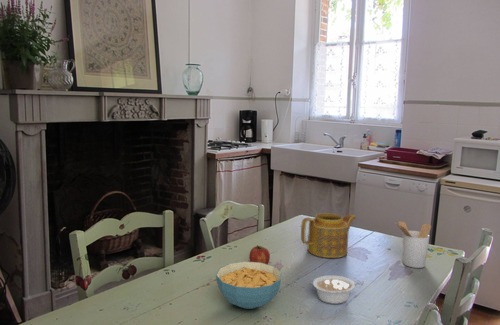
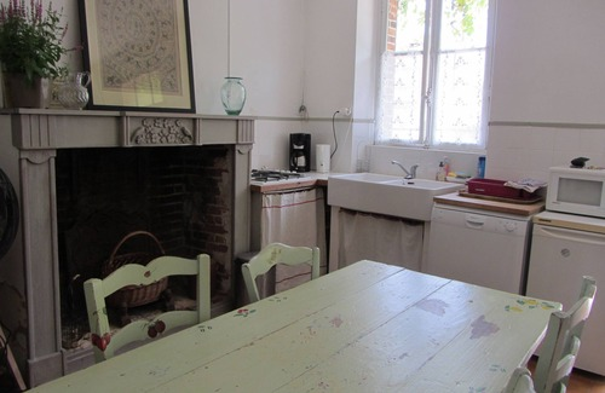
- fruit (259, 255)
- utensil holder (410, 242)
- legume (334, 288)
- teapot (329, 233)
- cereal bowl (248, 289)
